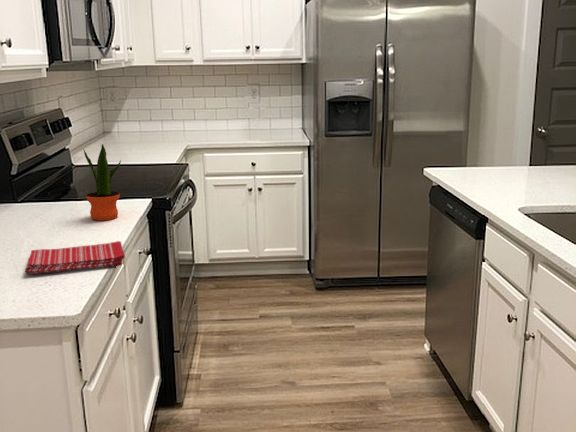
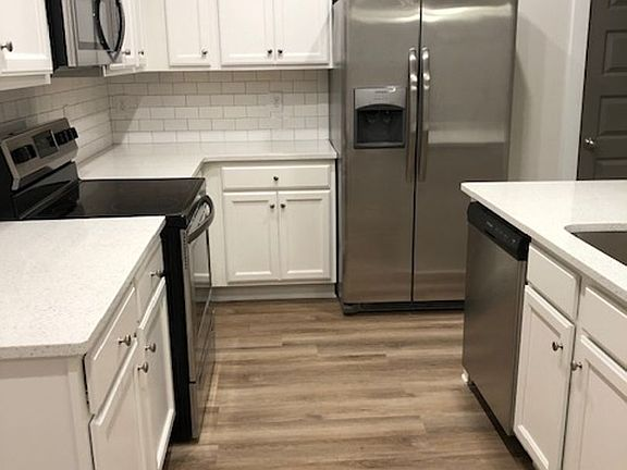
- potted plant (104, 180)
- dish towel (76, 255)
